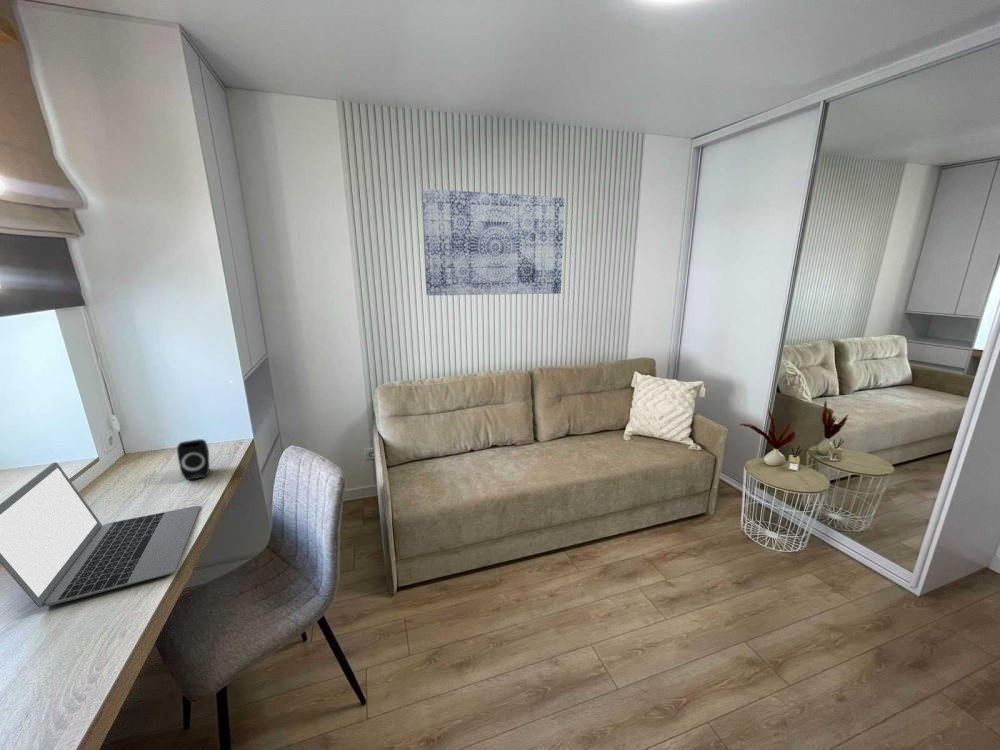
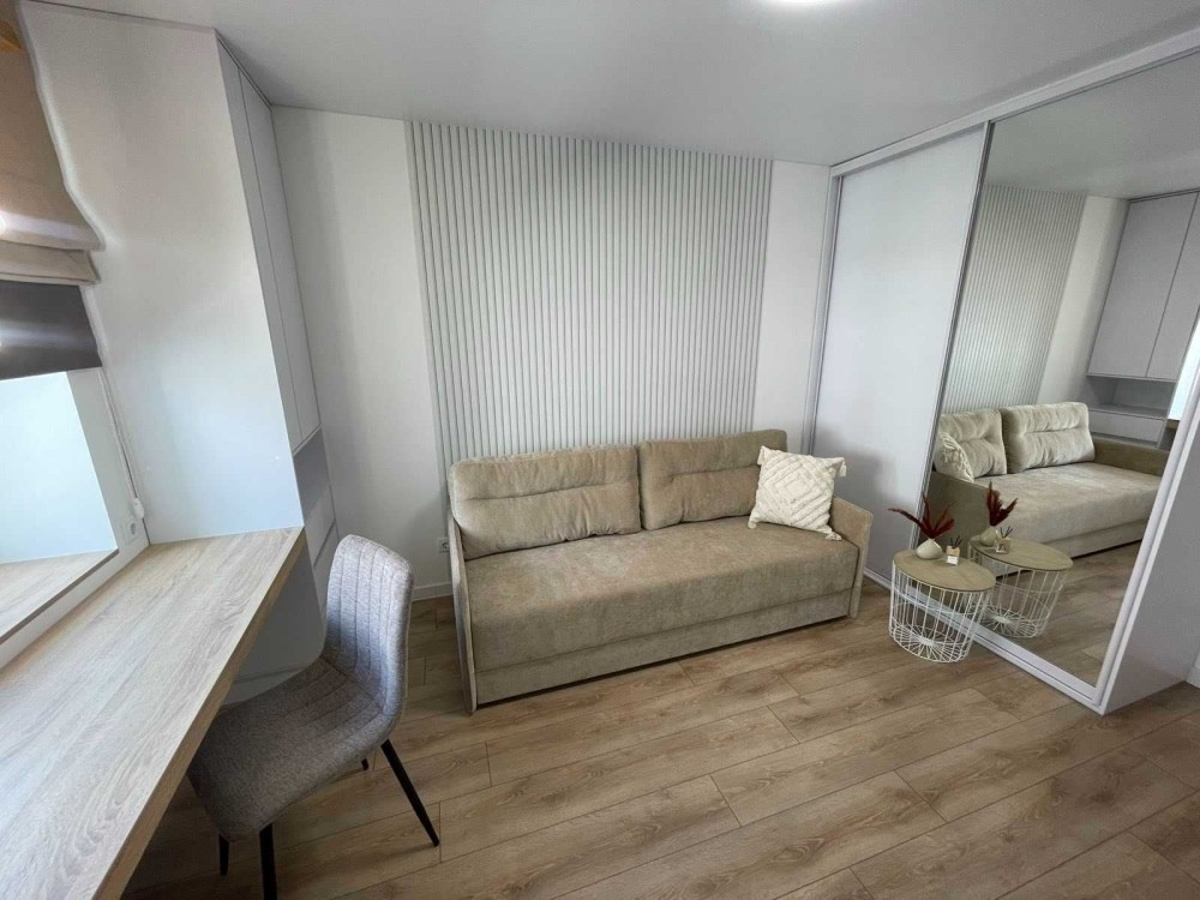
- speaker (195, 456)
- wall art (496, 245)
- laptop (111, 522)
